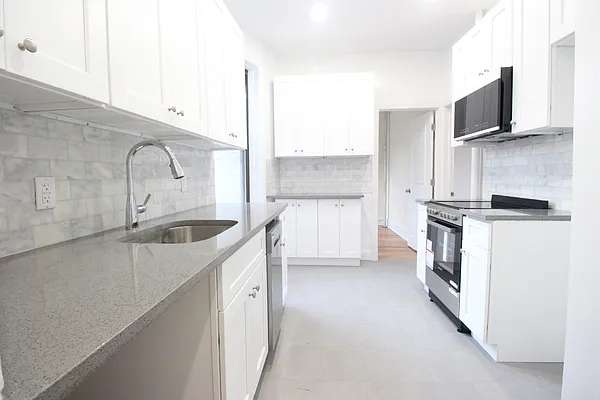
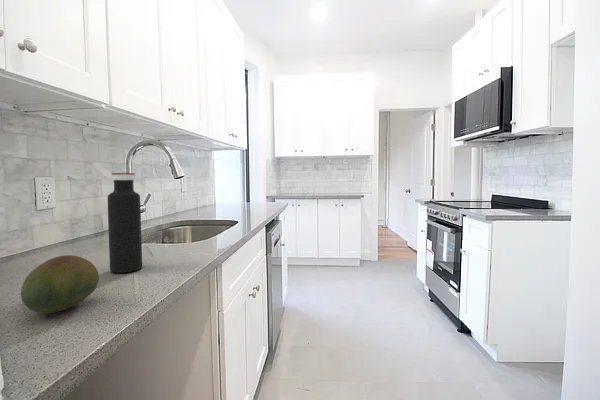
+ water bottle (124, 221)
+ fruit (61, 283)
